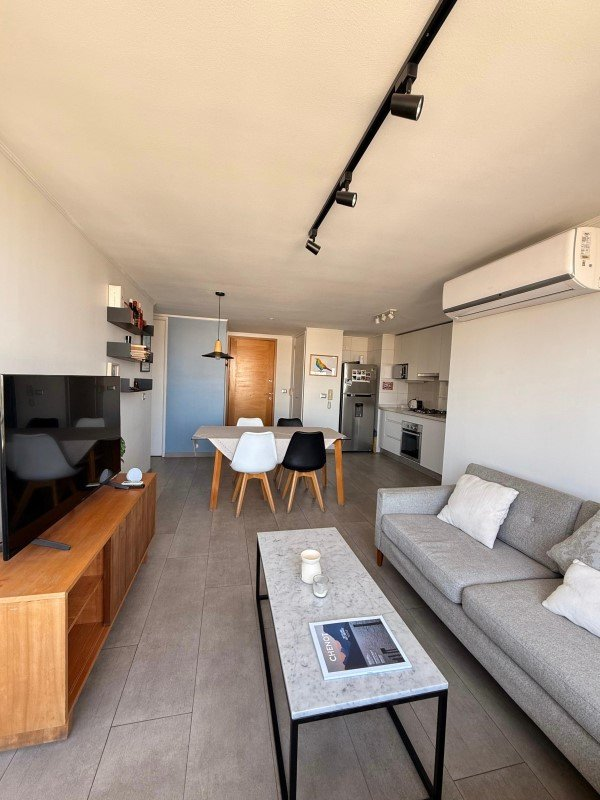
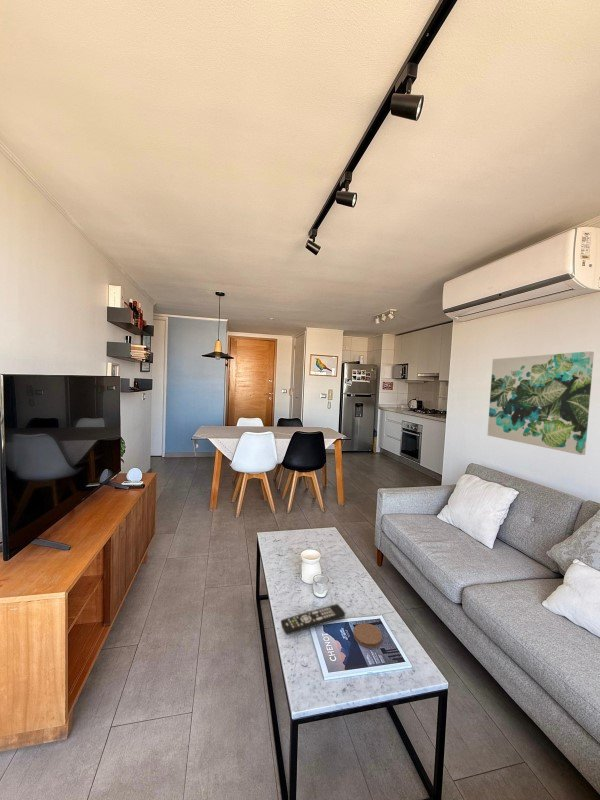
+ remote control (313, 619)
+ coaster (367, 634)
+ wall art (532, 400)
